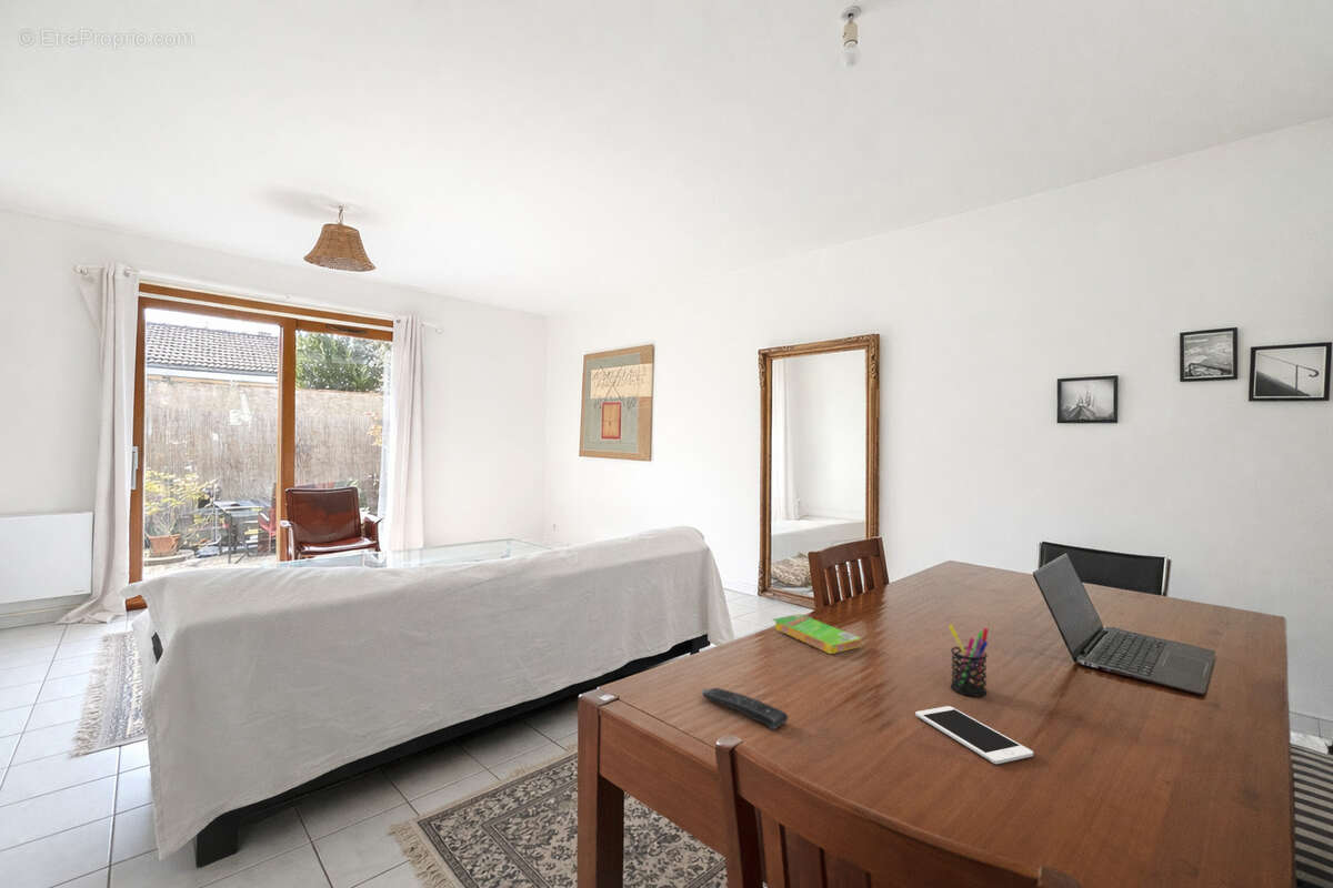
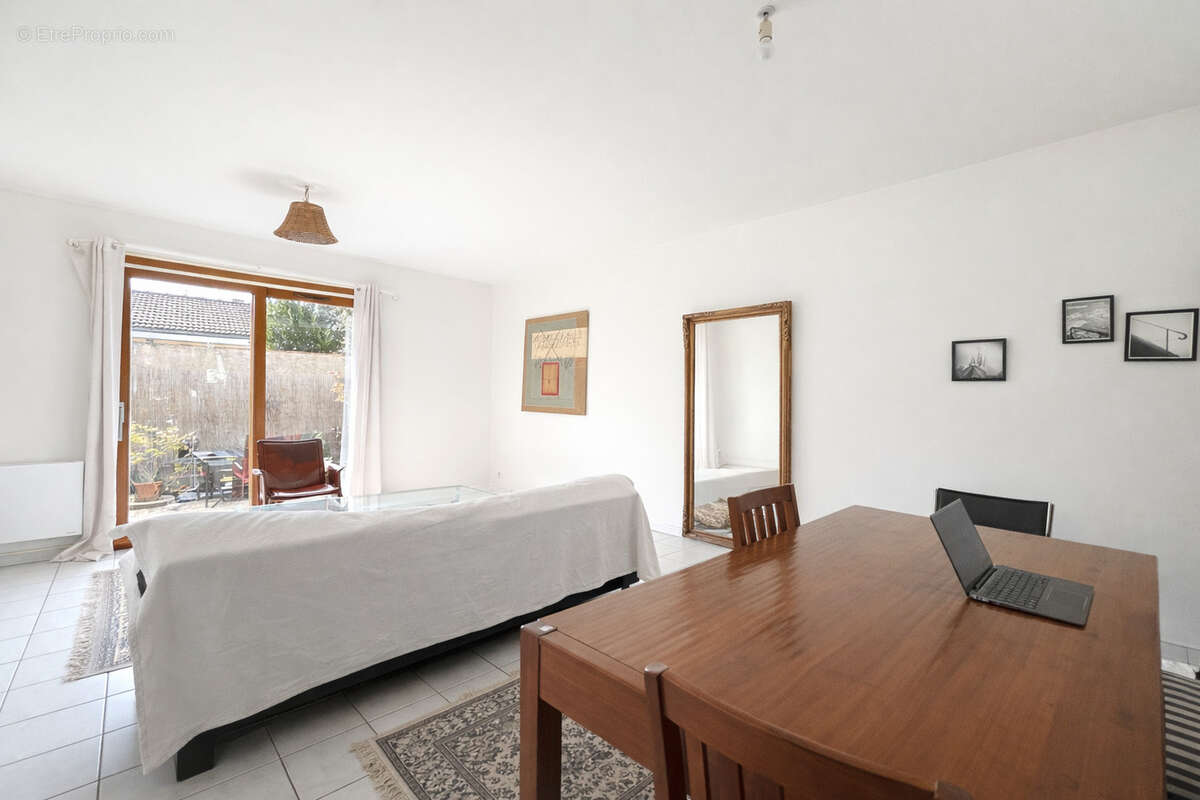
- cell phone (970, 731)
- pen holder (972, 656)
- remote control (740, 704)
- game box (813, 632)
